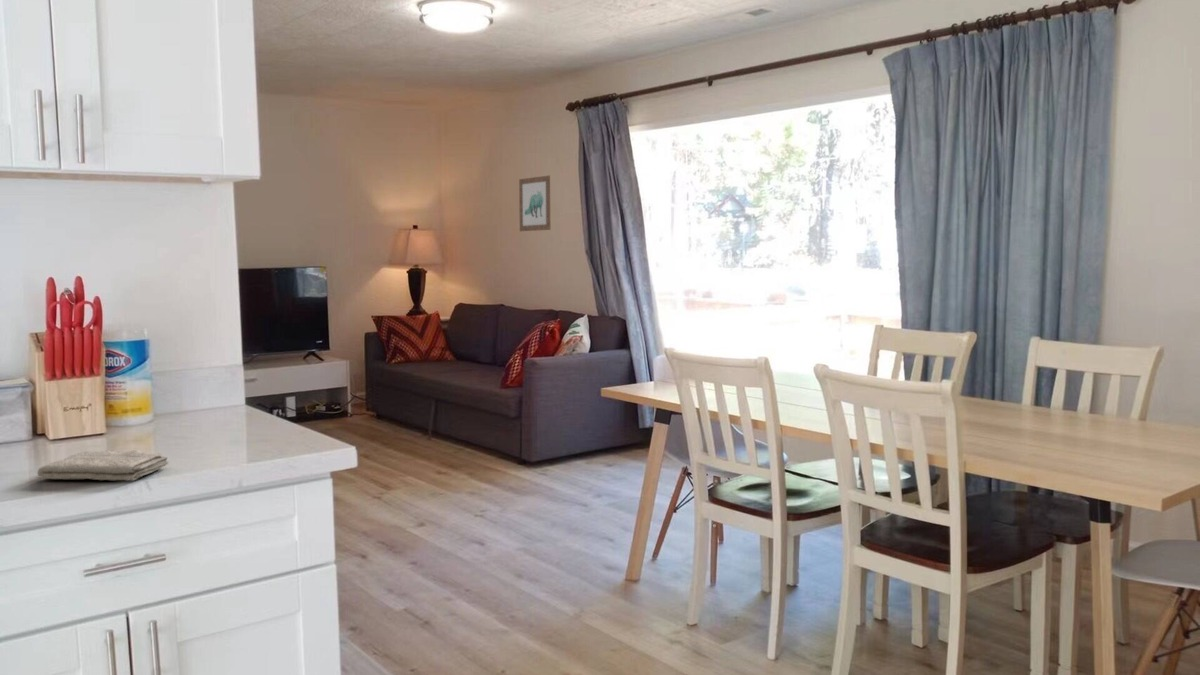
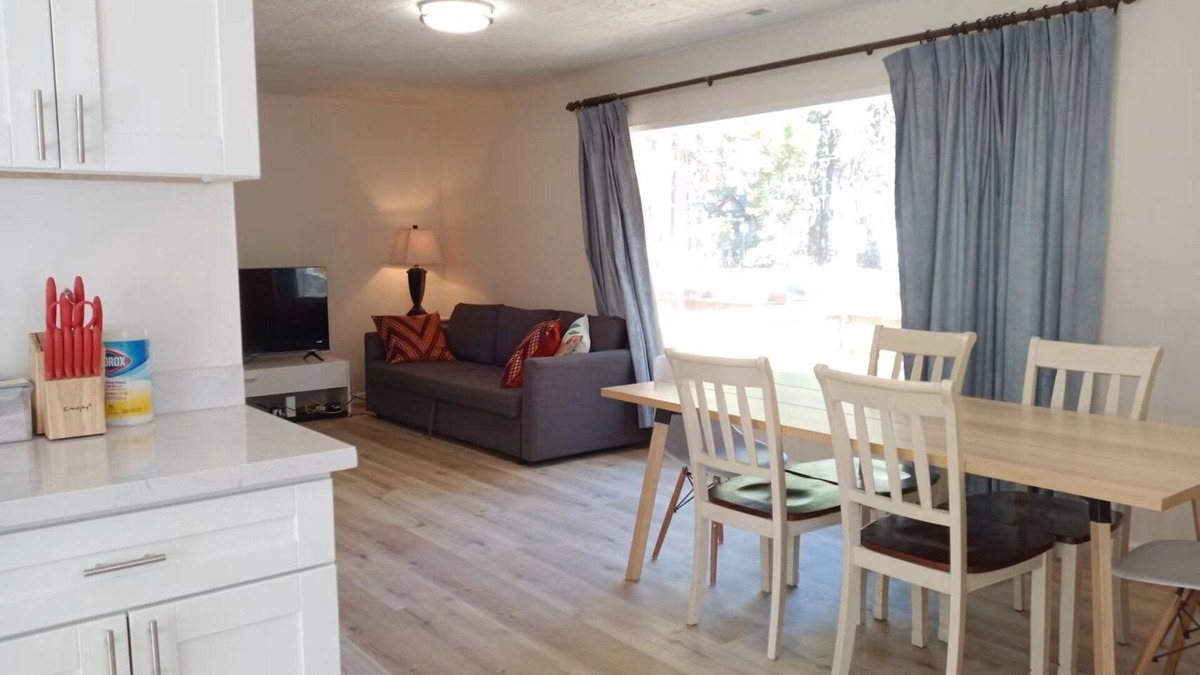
- washcloth (105, 464)
- wall art (534, 204)
